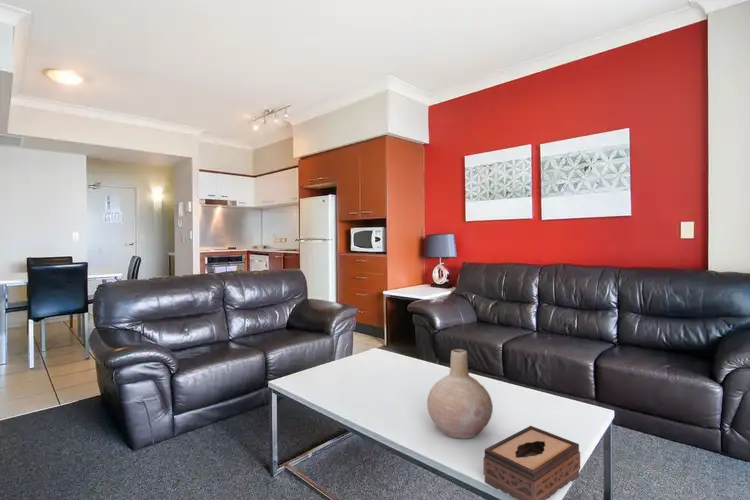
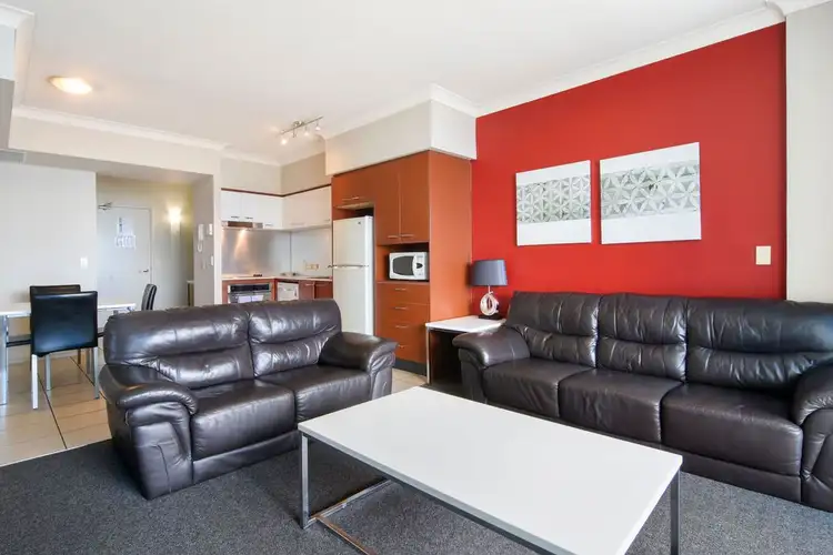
- vase (459, 390)
- tissue box (532, 463)
